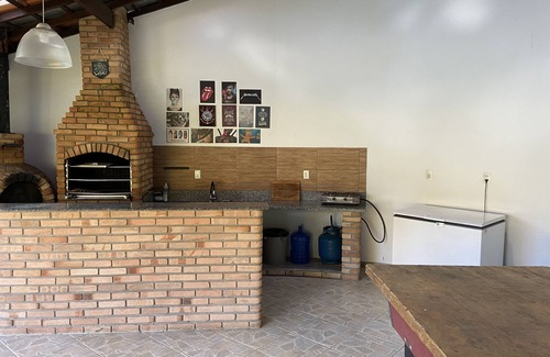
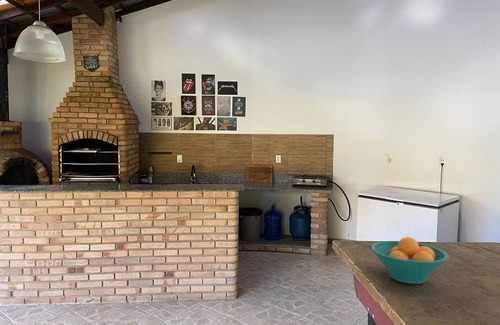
+ fruit bowl (408, 258)
